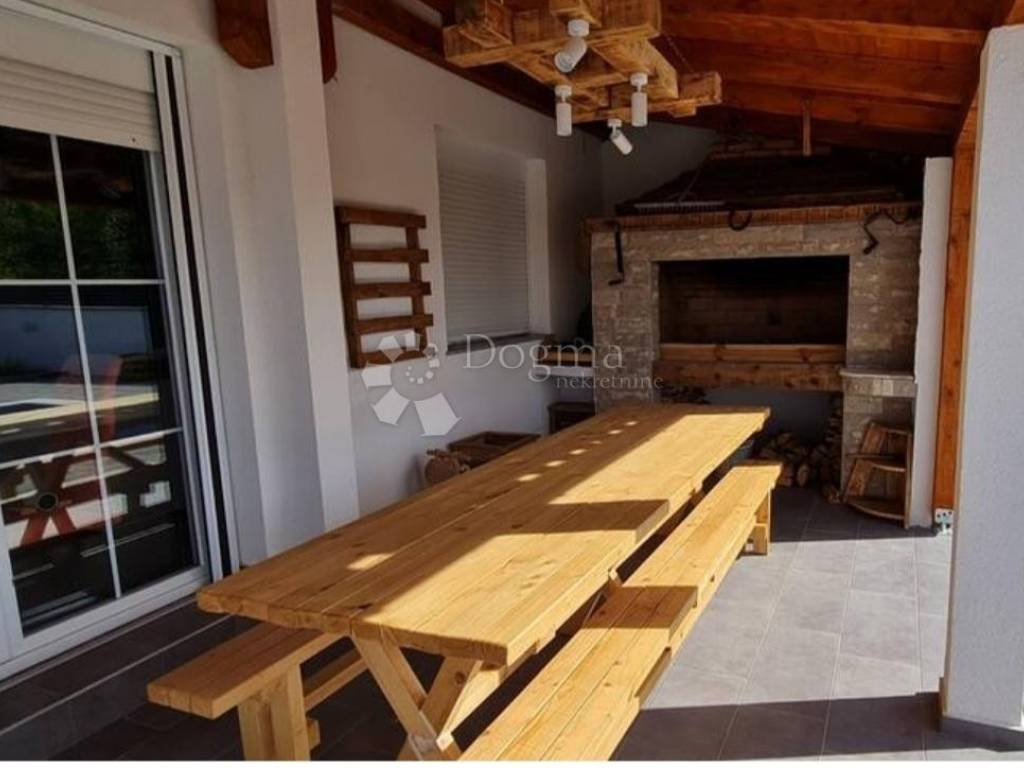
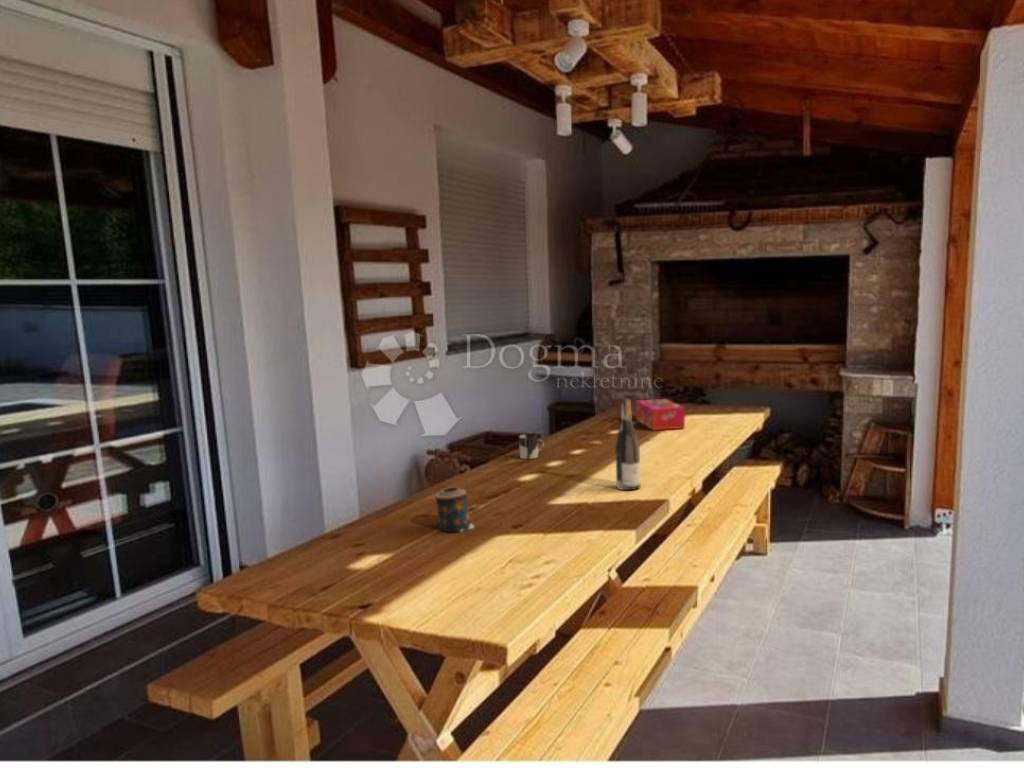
+ cup (532, 446)
+ tissue box (659, 413)
+ candle (456, 506)
+ wine bottle (627, 443)
